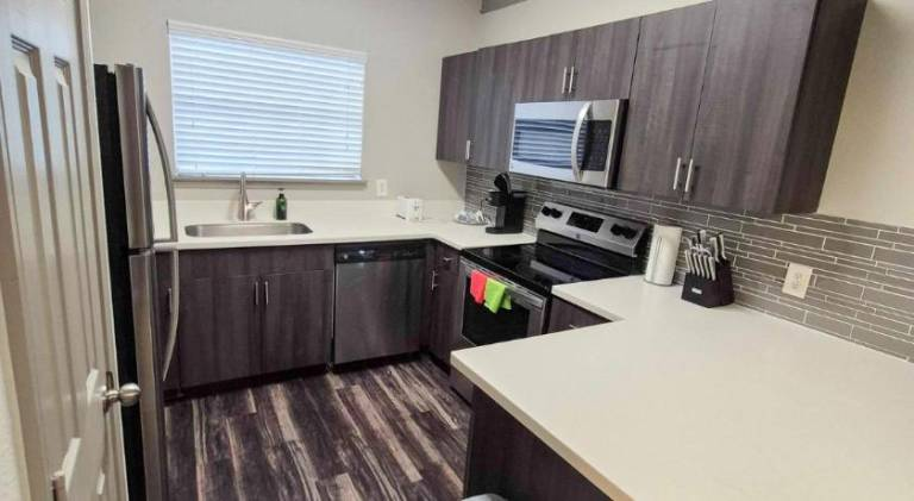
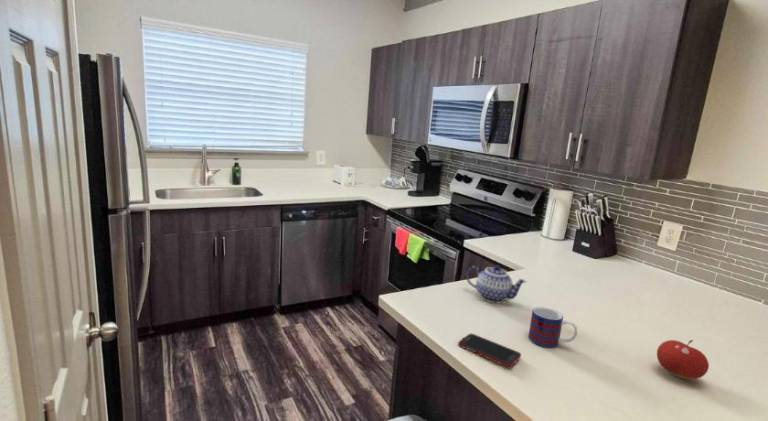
+ teapot (494, 282)
+ cell phone (489, 349)
+ mug (552, 329)
+ fruit (681, 357)
